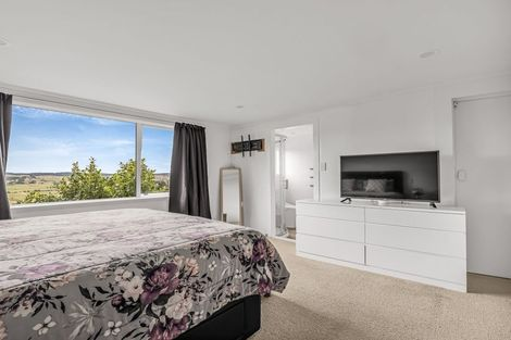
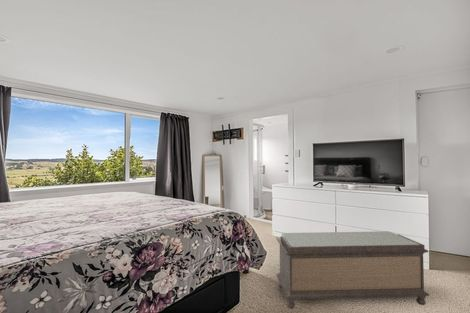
+ bench (346, 266)
